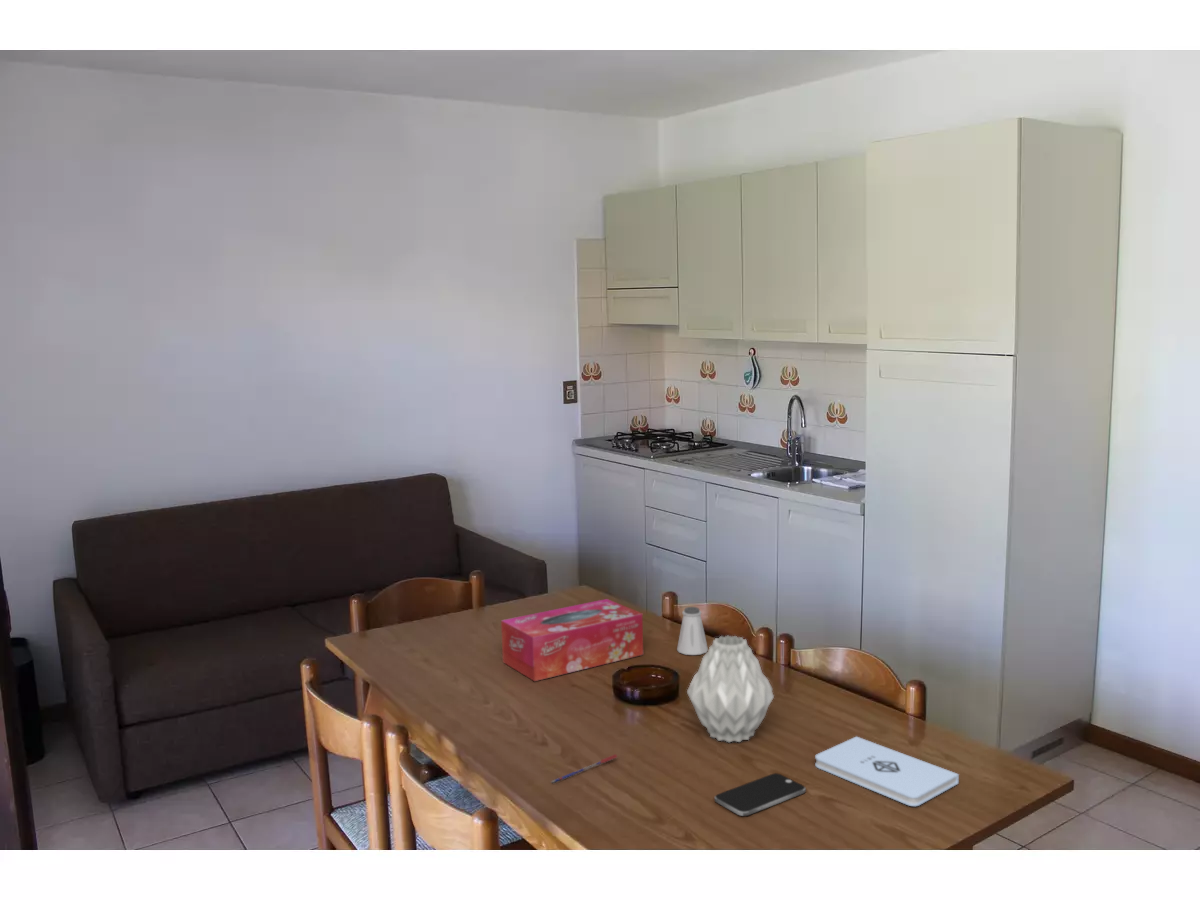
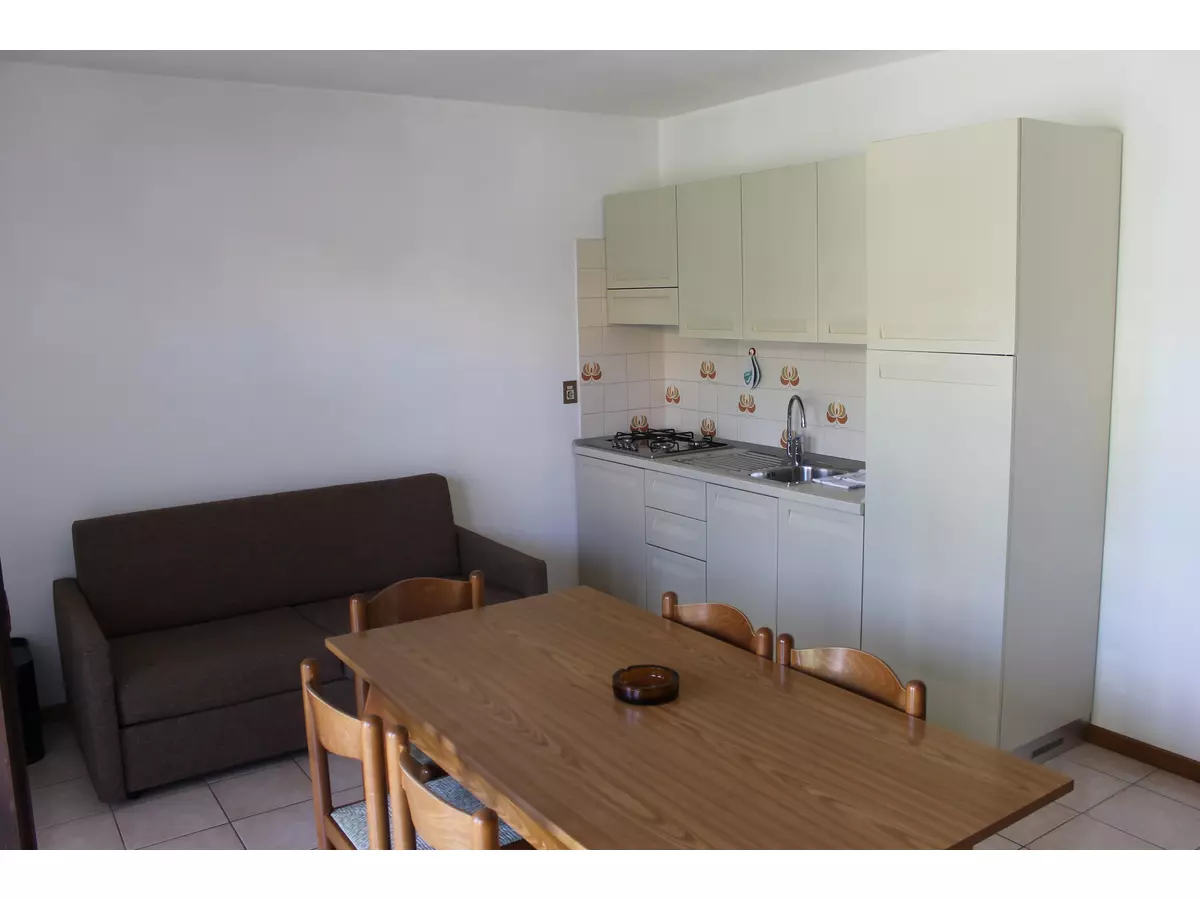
- notepad (883, 769)
- tissue box (572, 637)
- vase (731, 687)
- smartphone (760, 793)
- pen (584, 768)
- saltshaker (692, 629)
